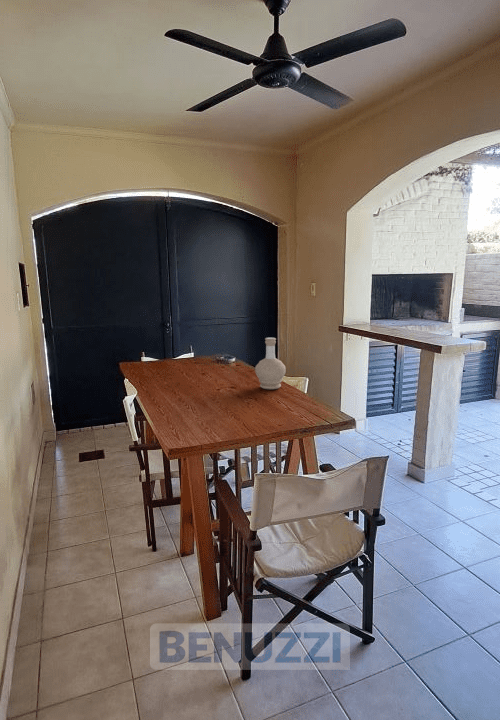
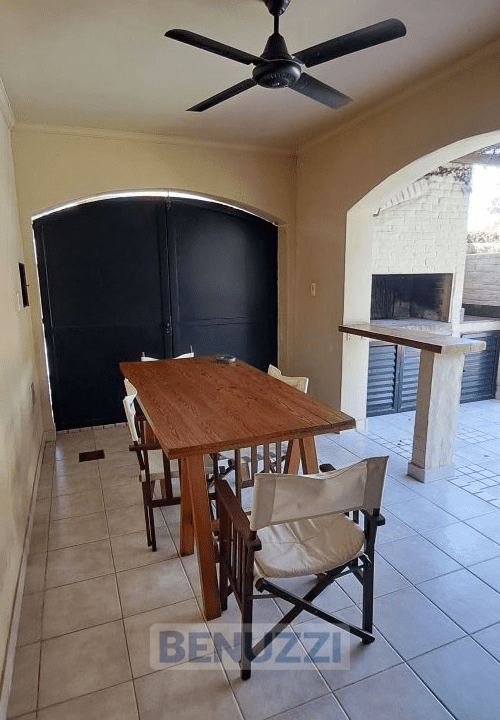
- bottle (270, 363)
